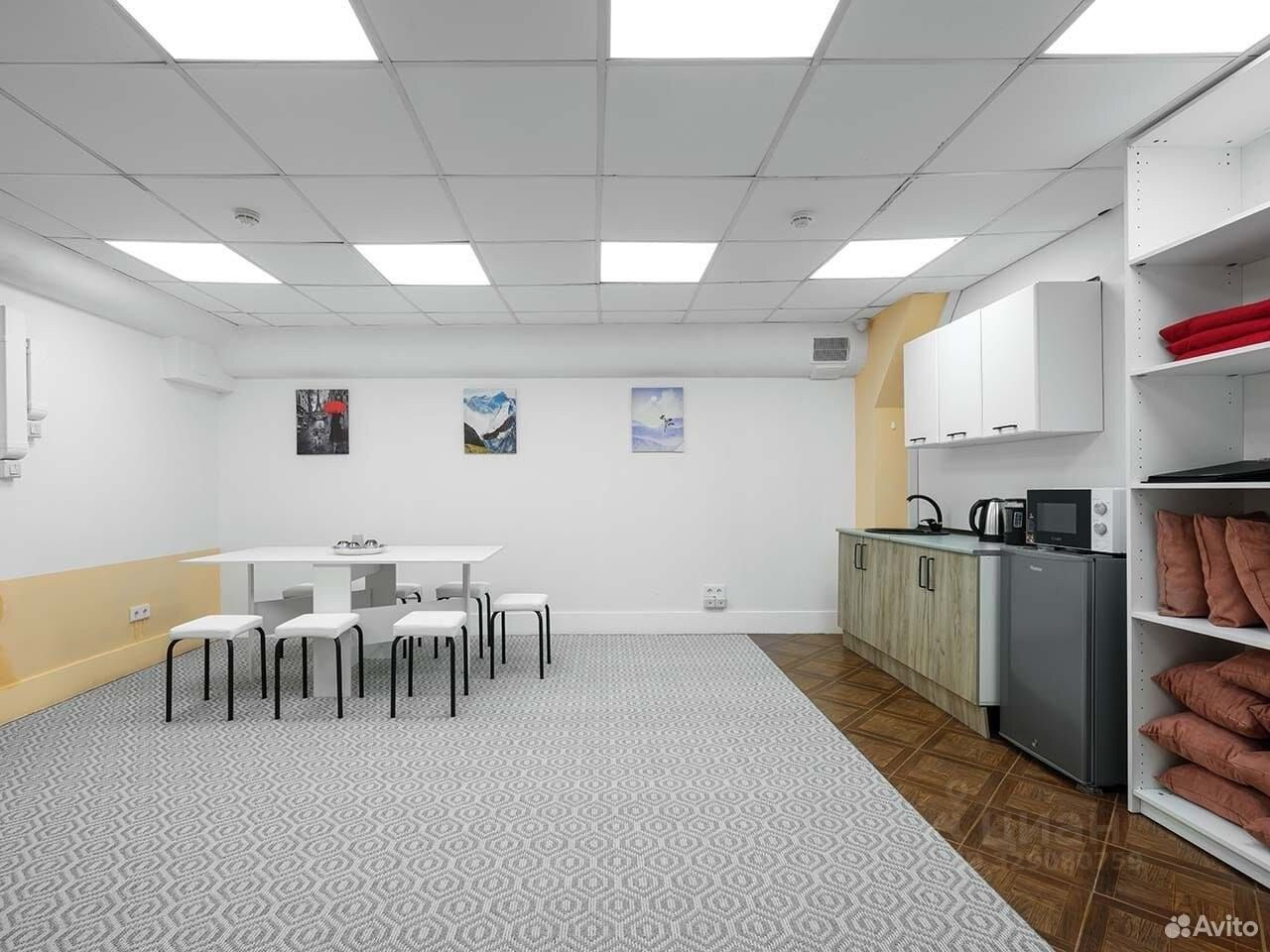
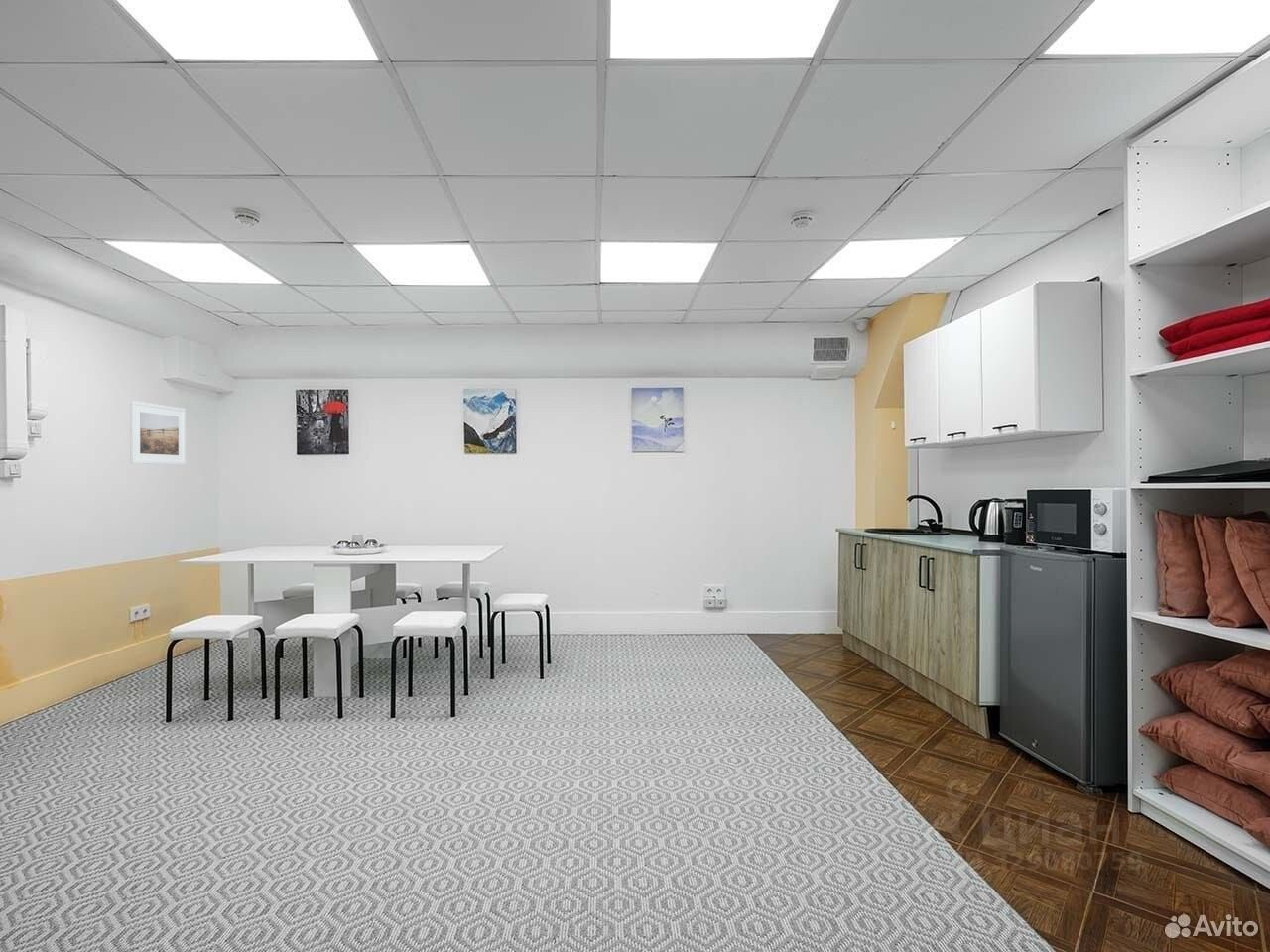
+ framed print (159, 434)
